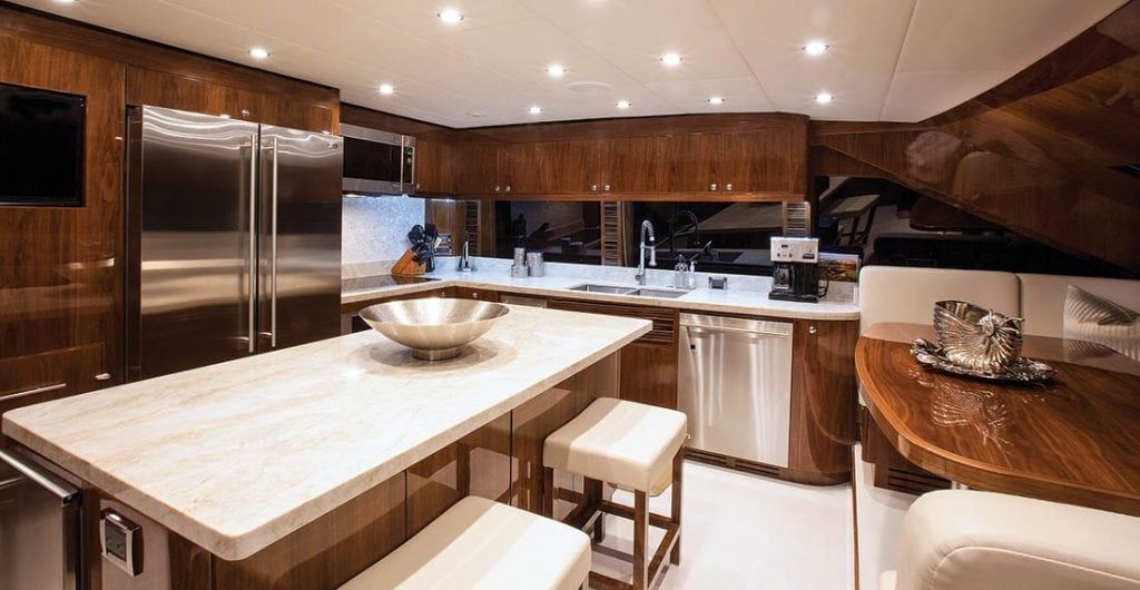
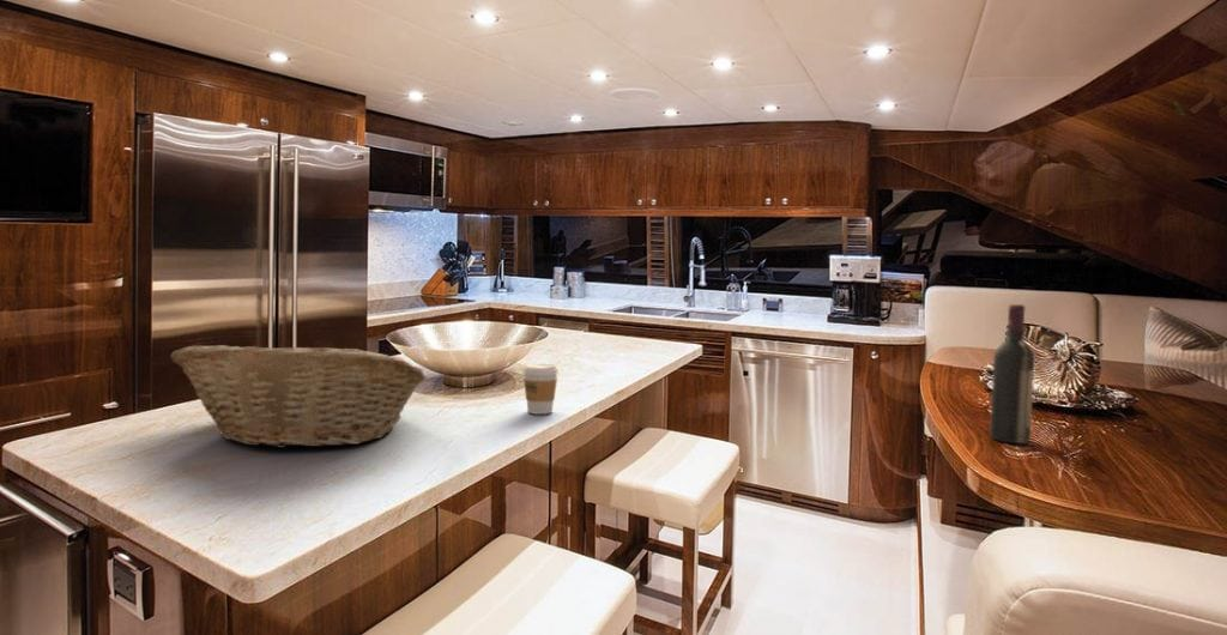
+ fruit basket (306, 386)
+ wine bottle (1013, 371)
+ coffee cup (539, 387)
